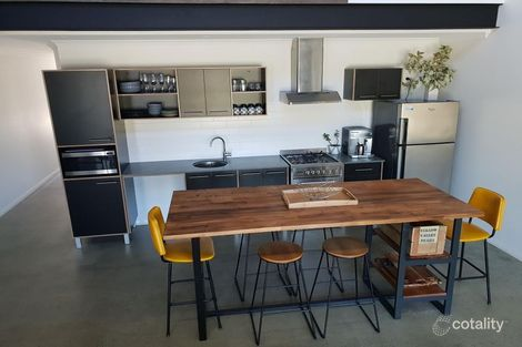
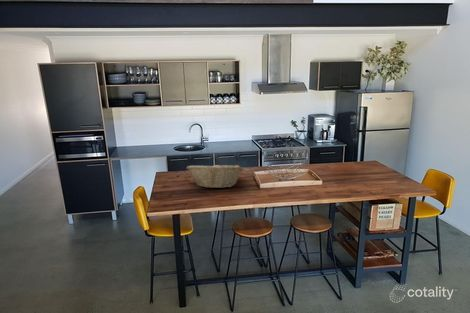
+ fruit basket (215, 172)
